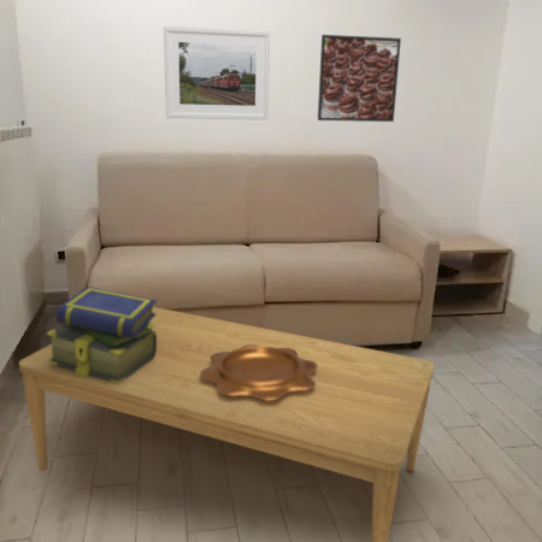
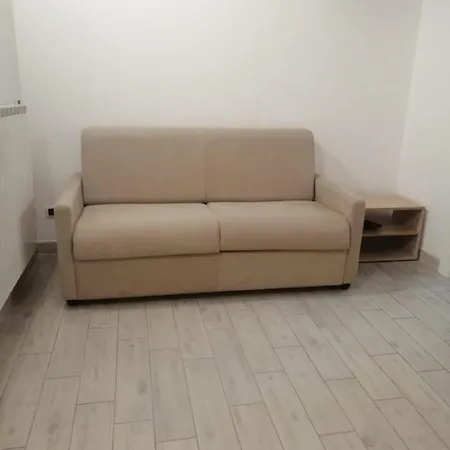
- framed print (358, 79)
- decorative bowl (260, 369)
- stack of books (107, 329)
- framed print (217, 75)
- coffee table (229, 417)
